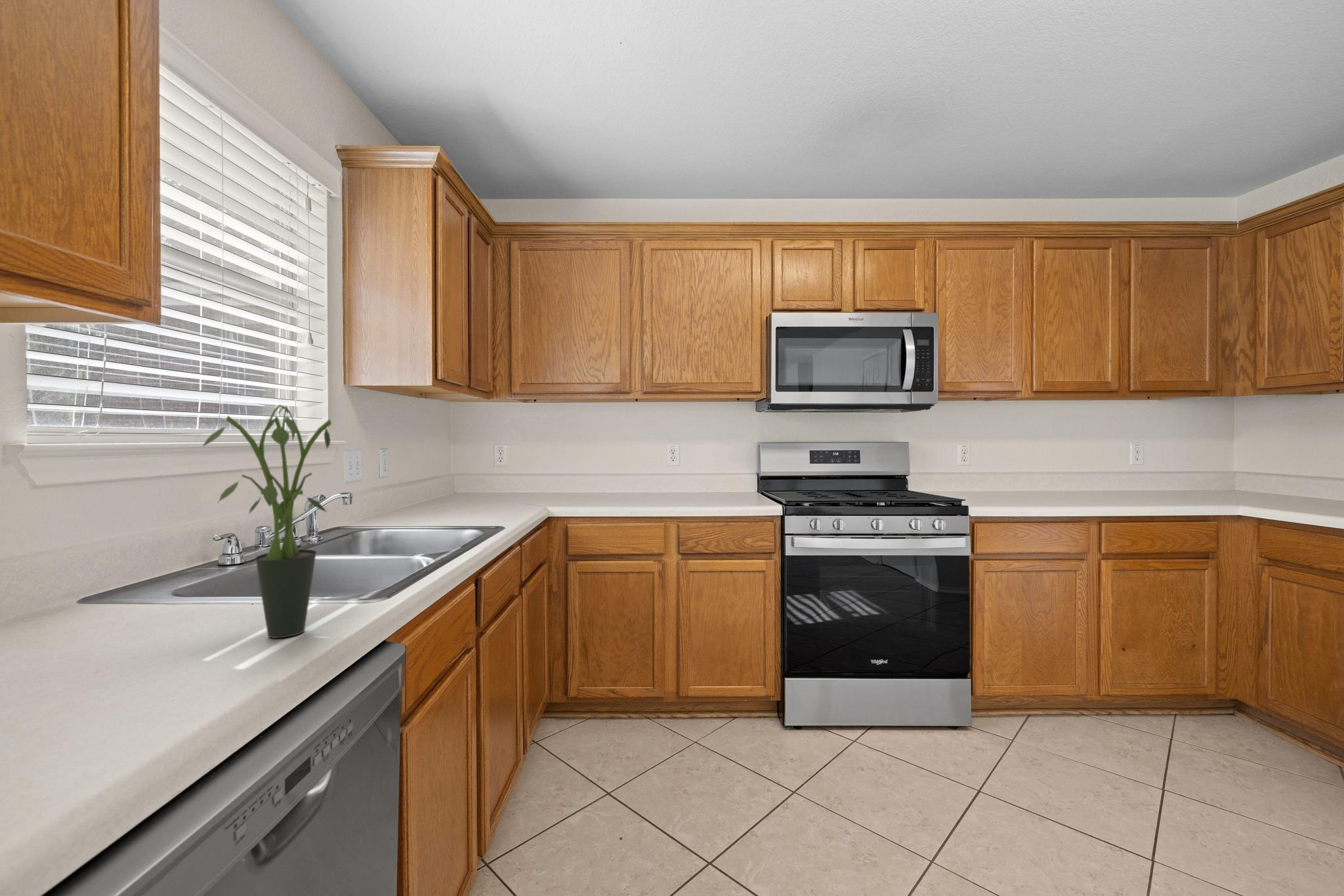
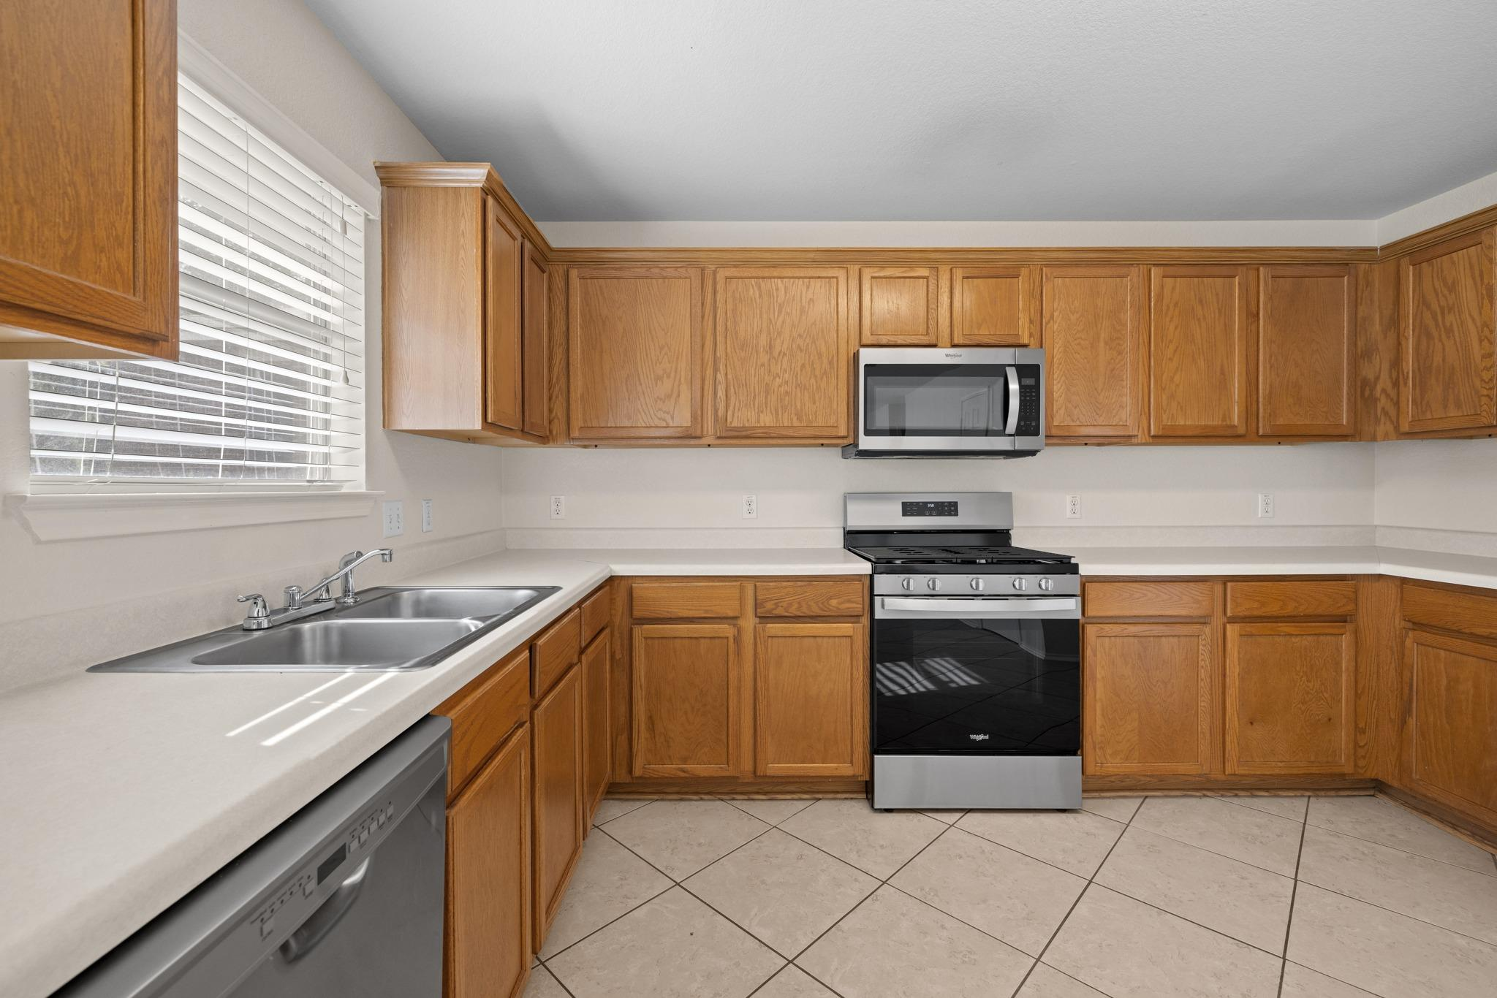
- potted plant (274, 520)
